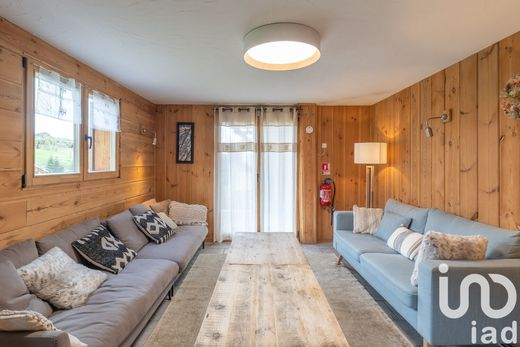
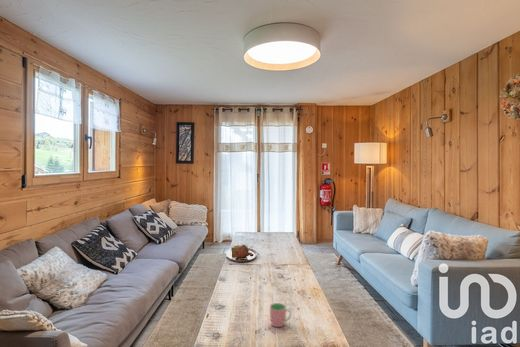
+ serving tray (241, 249)
+ cup (280, 315)
